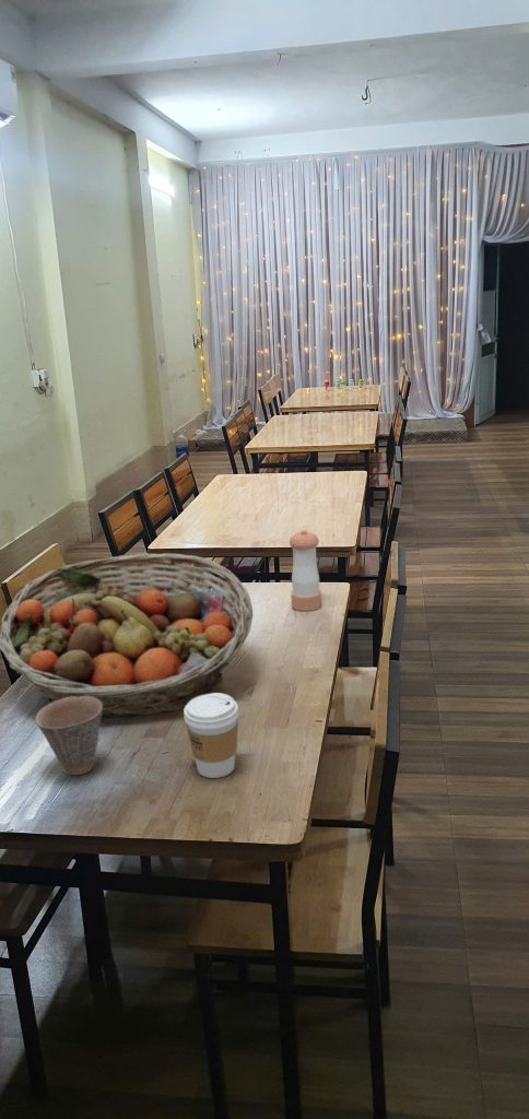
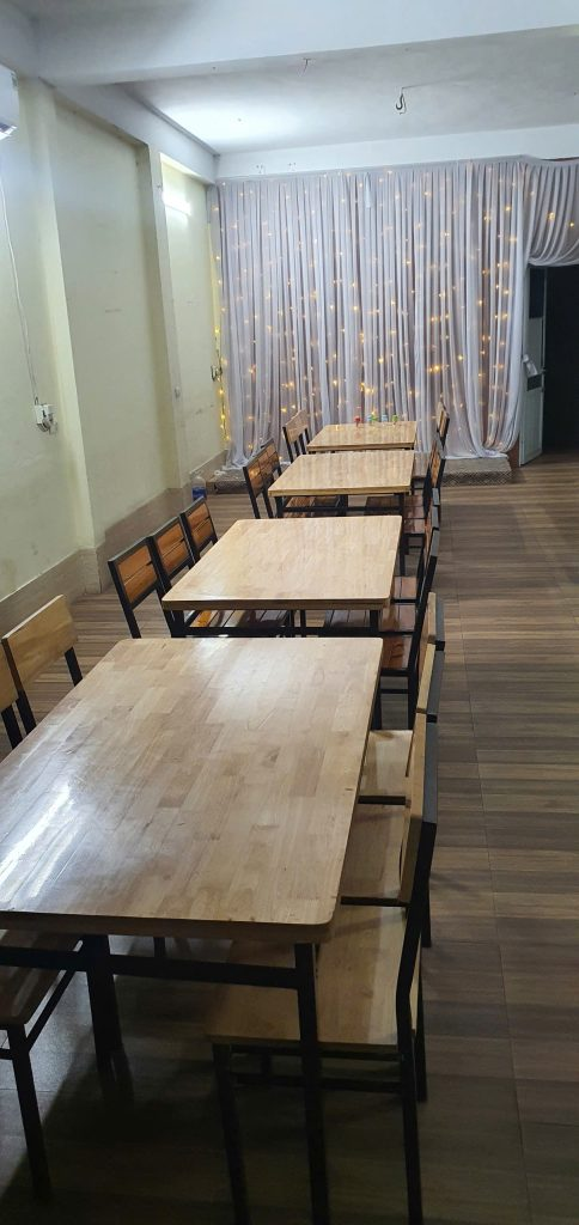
- cup (72, 739)
- pepper shaker (305, 568)
- coffee cup (213, 734)
- fruit basket (128, 633)
